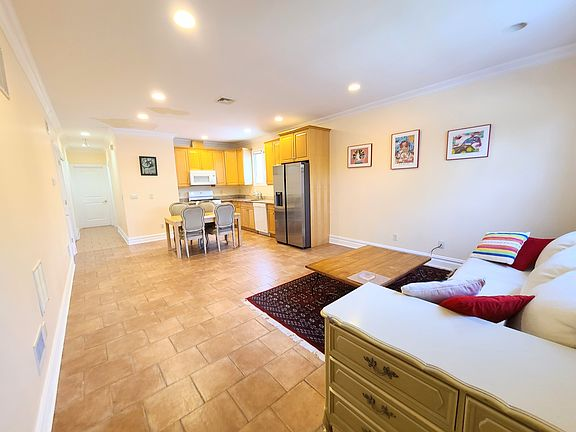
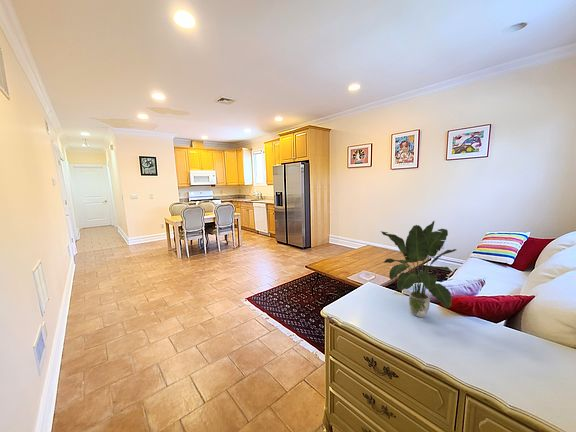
+ potted plant (414, 268)
